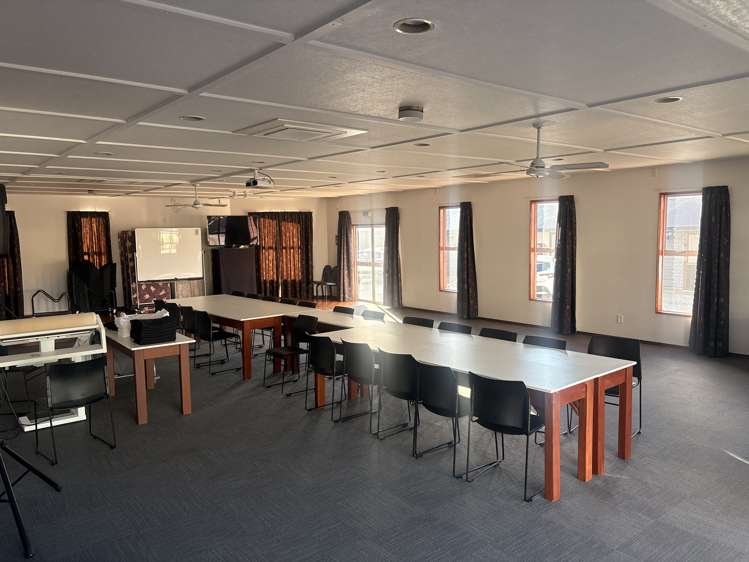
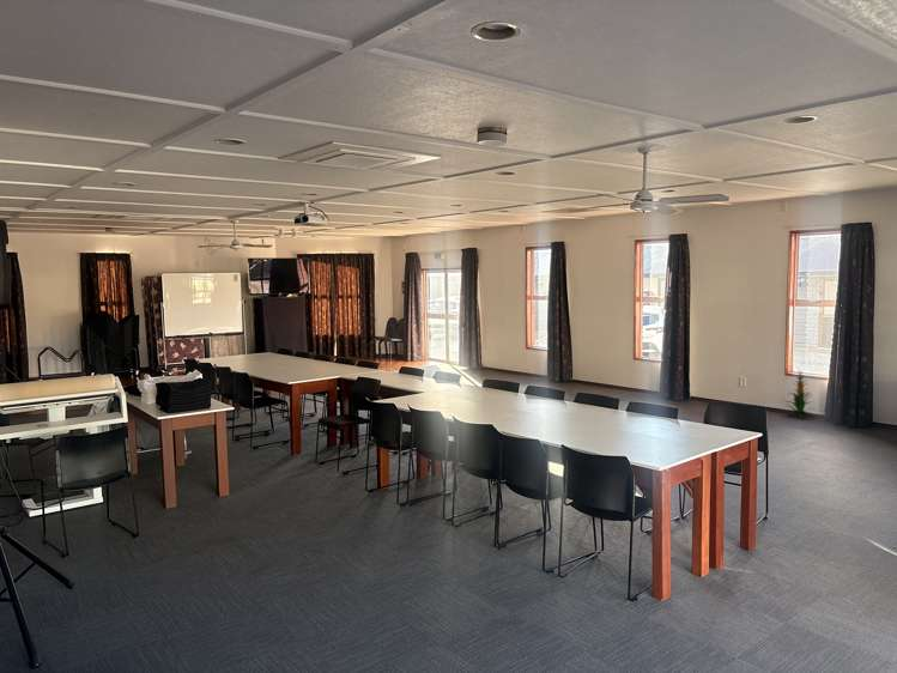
+ indoor plant (800, 393)
